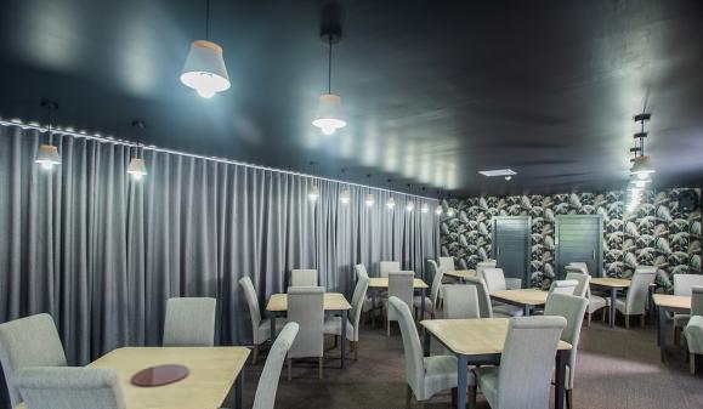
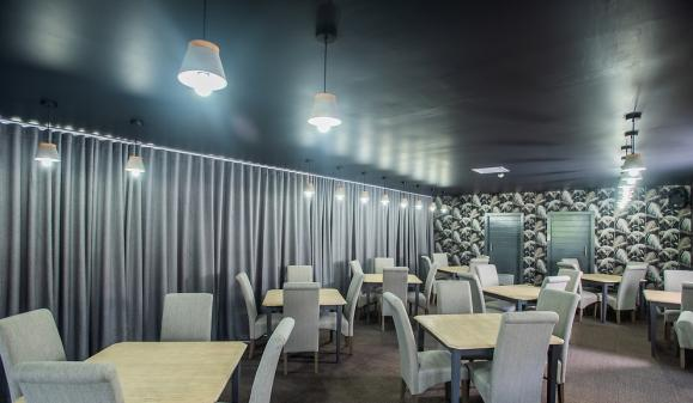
- plate (160, 375)
